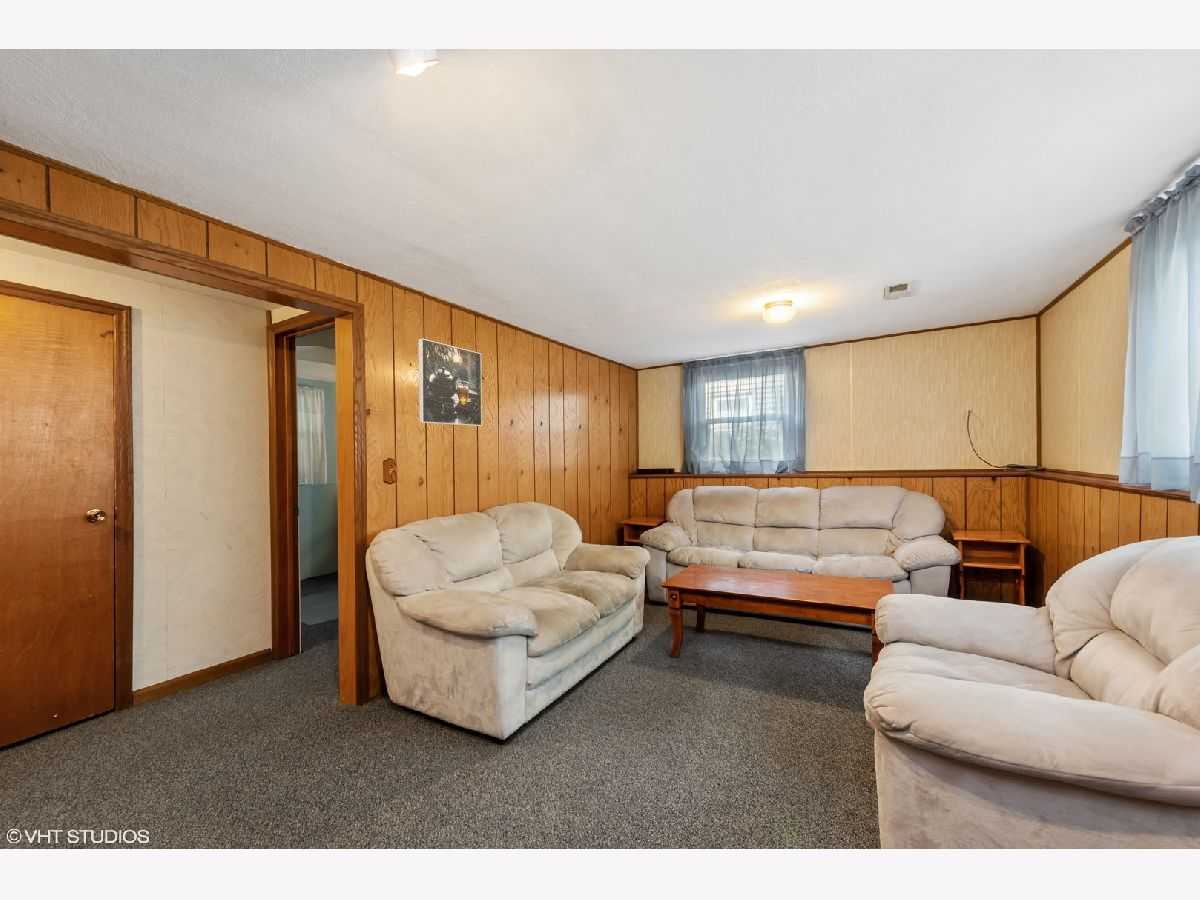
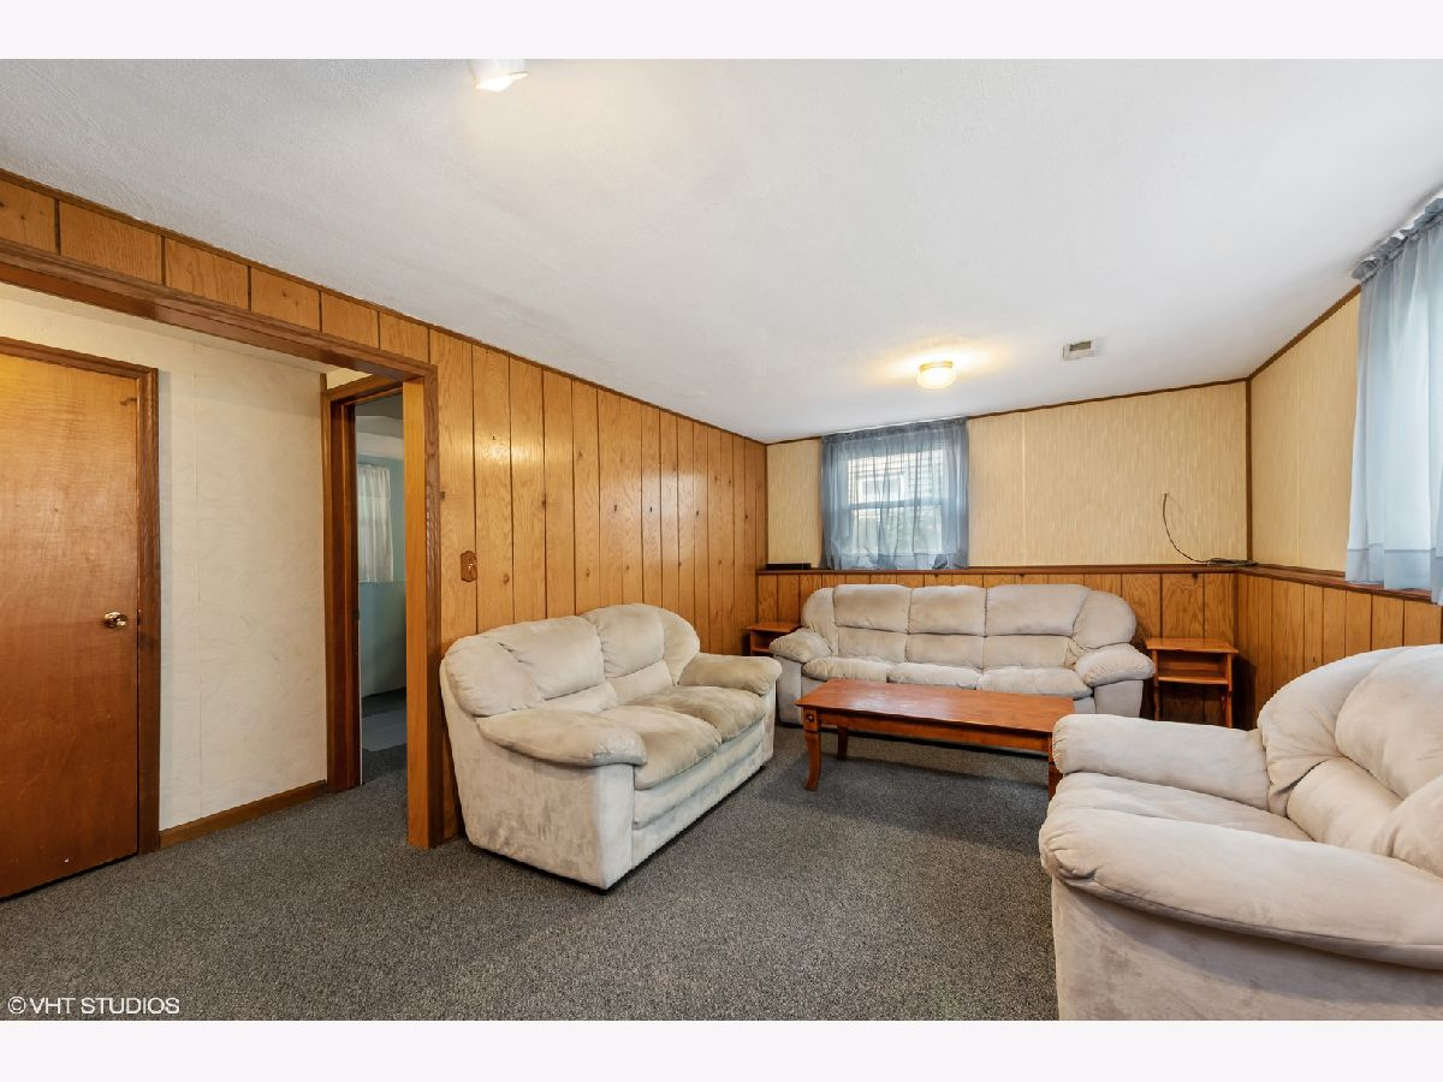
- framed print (452, 385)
